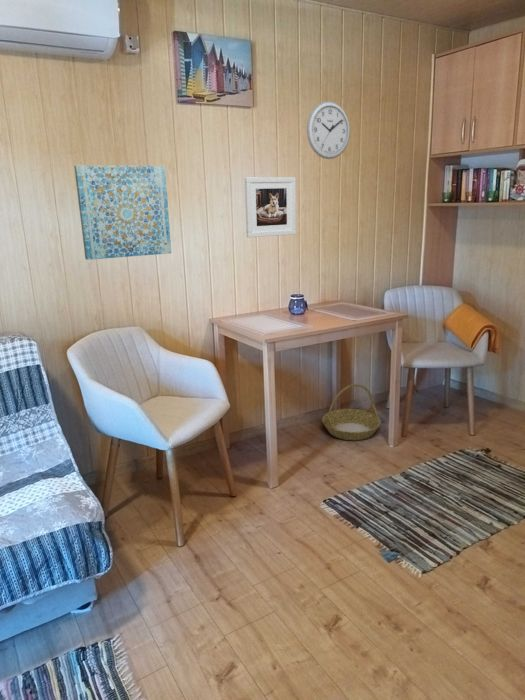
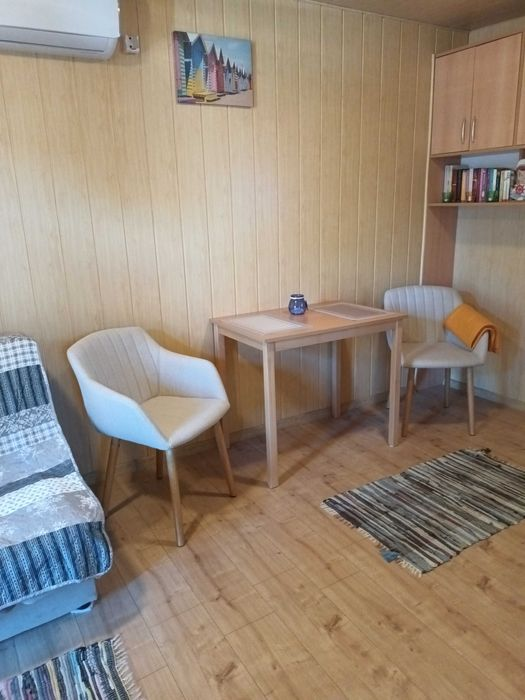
- basket (351, 409)
- wall art (125, 212)
- wall clock (329, 130)
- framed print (271, 207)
